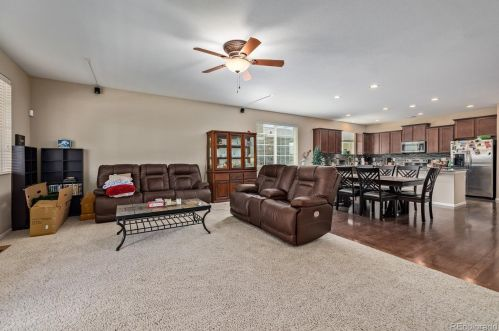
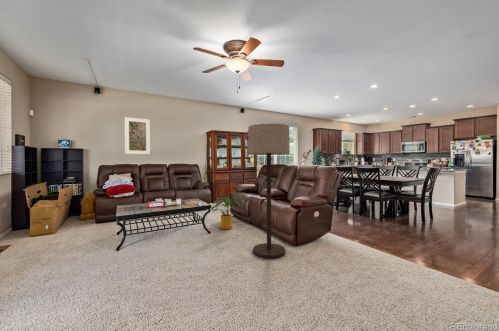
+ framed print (137, 136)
+ floor lamp (268, 189)
+ house plant (227, 211)
